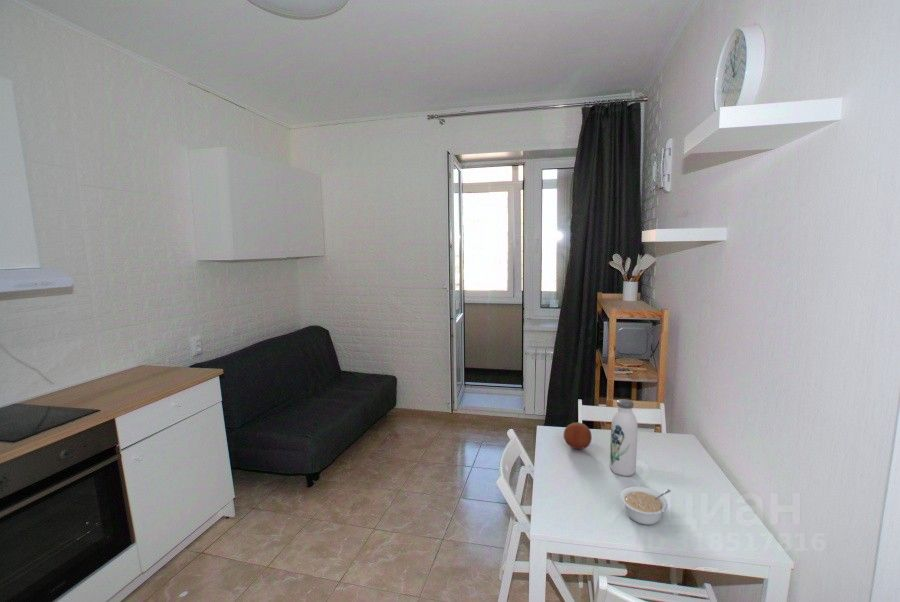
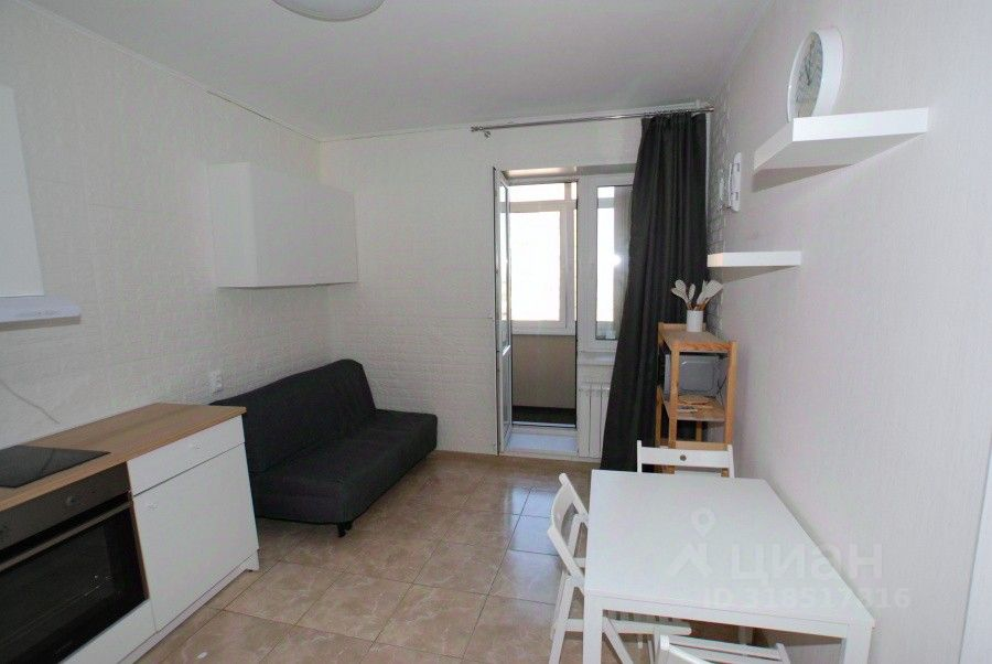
- water bottle (623, 435)
- fruit (577, 435)
- legume (643, 504)
